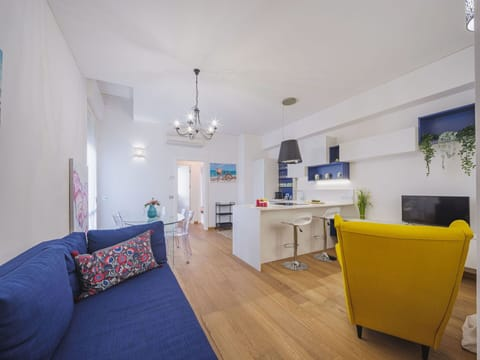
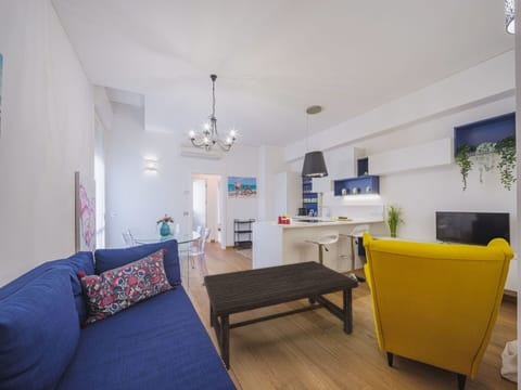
+ coffee table (278, 303)
